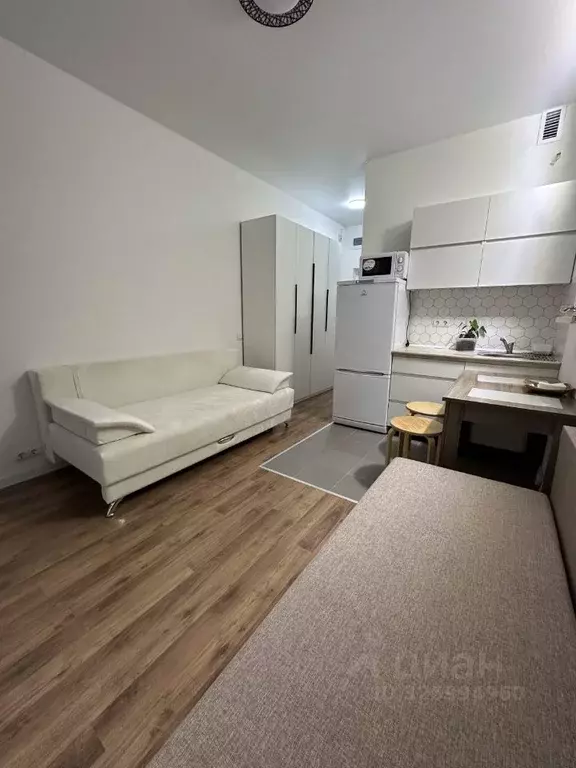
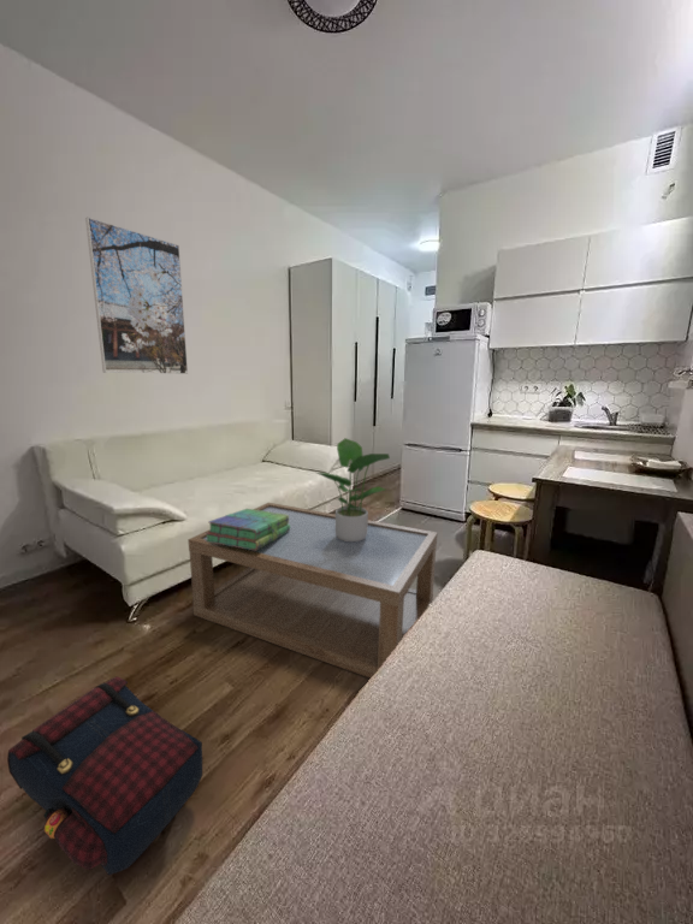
+ potted plant (350, 490)
+ stack of books (249, 528)
+ satchel (108, 775)
+ coffee table (316, 573)
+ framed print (142, 306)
